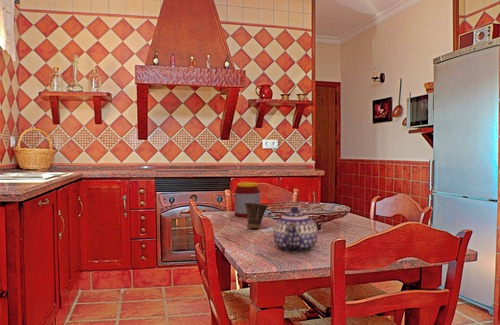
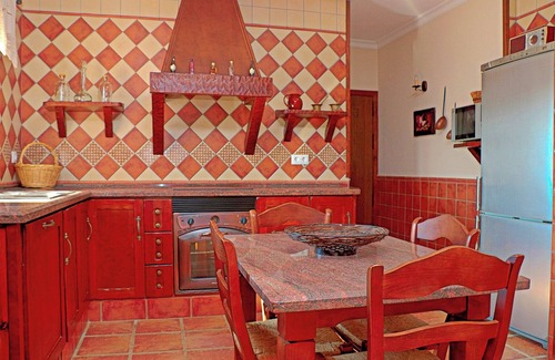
- cup (256, 215)
- jar (247, 199)
- teapot (295, 227)
